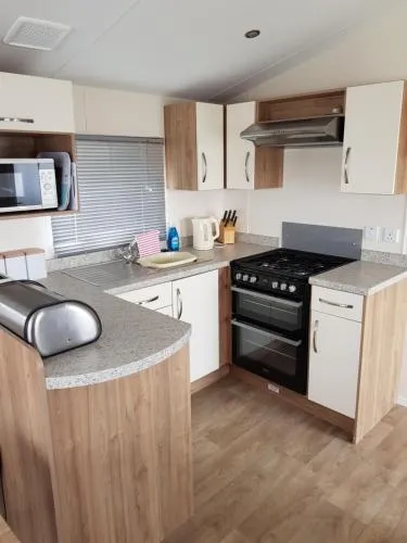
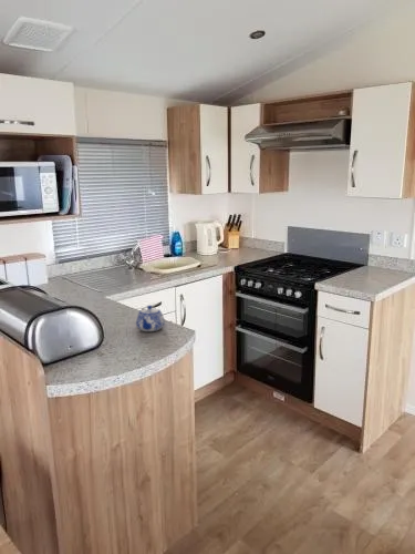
+ teapot (149, 318)
